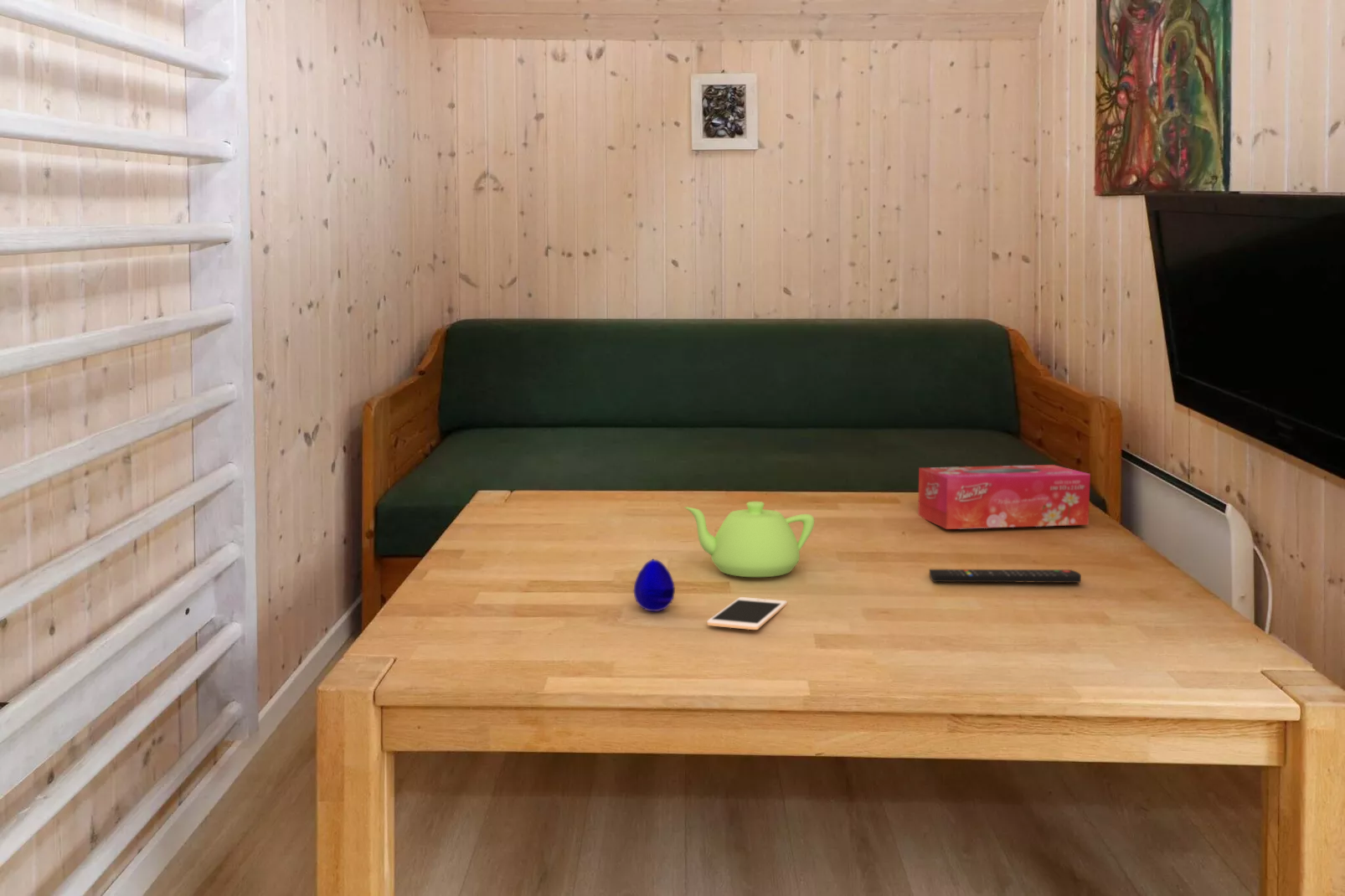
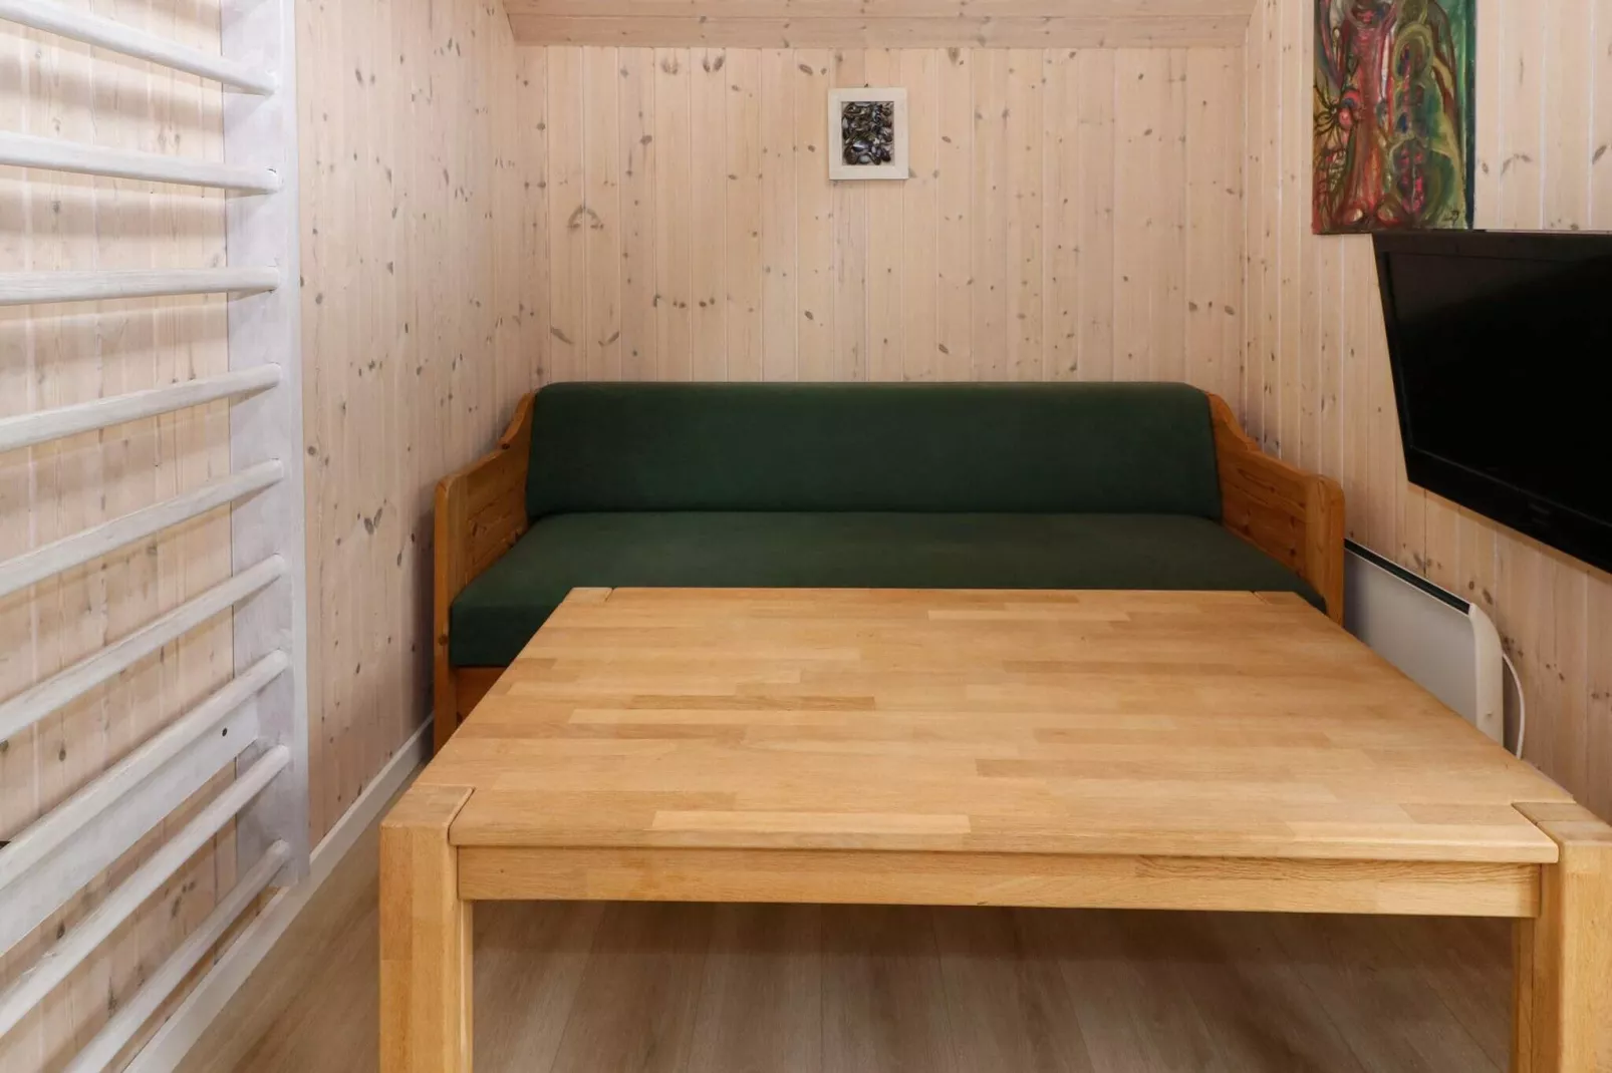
- remote control (1005, 576)
- tissue box (1002, 495)
- decorative egg (654, 584)
- teapot (749, 536)
- cell phone (748, 612)
